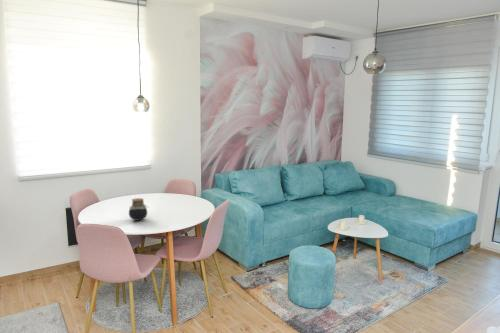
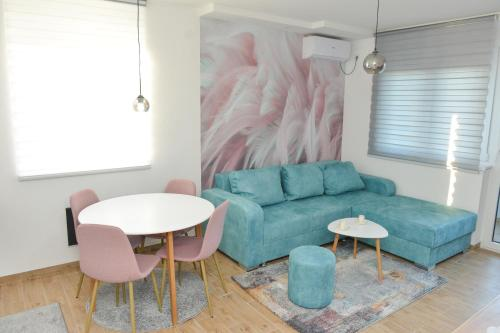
- jar (139, 209)
